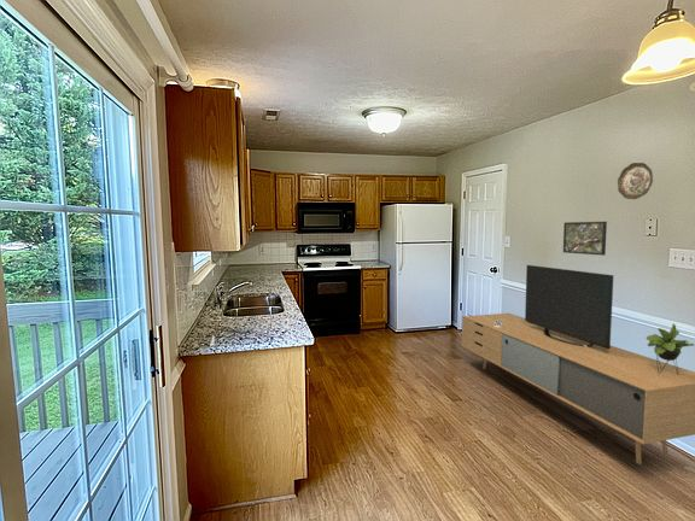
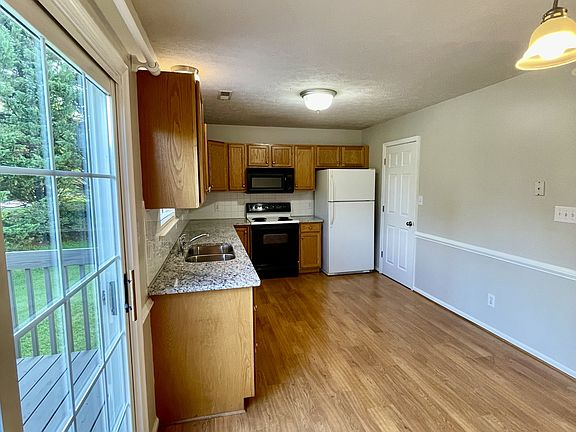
- media console (557, 336)
- decorative plate (635, 181)
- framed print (583, 238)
